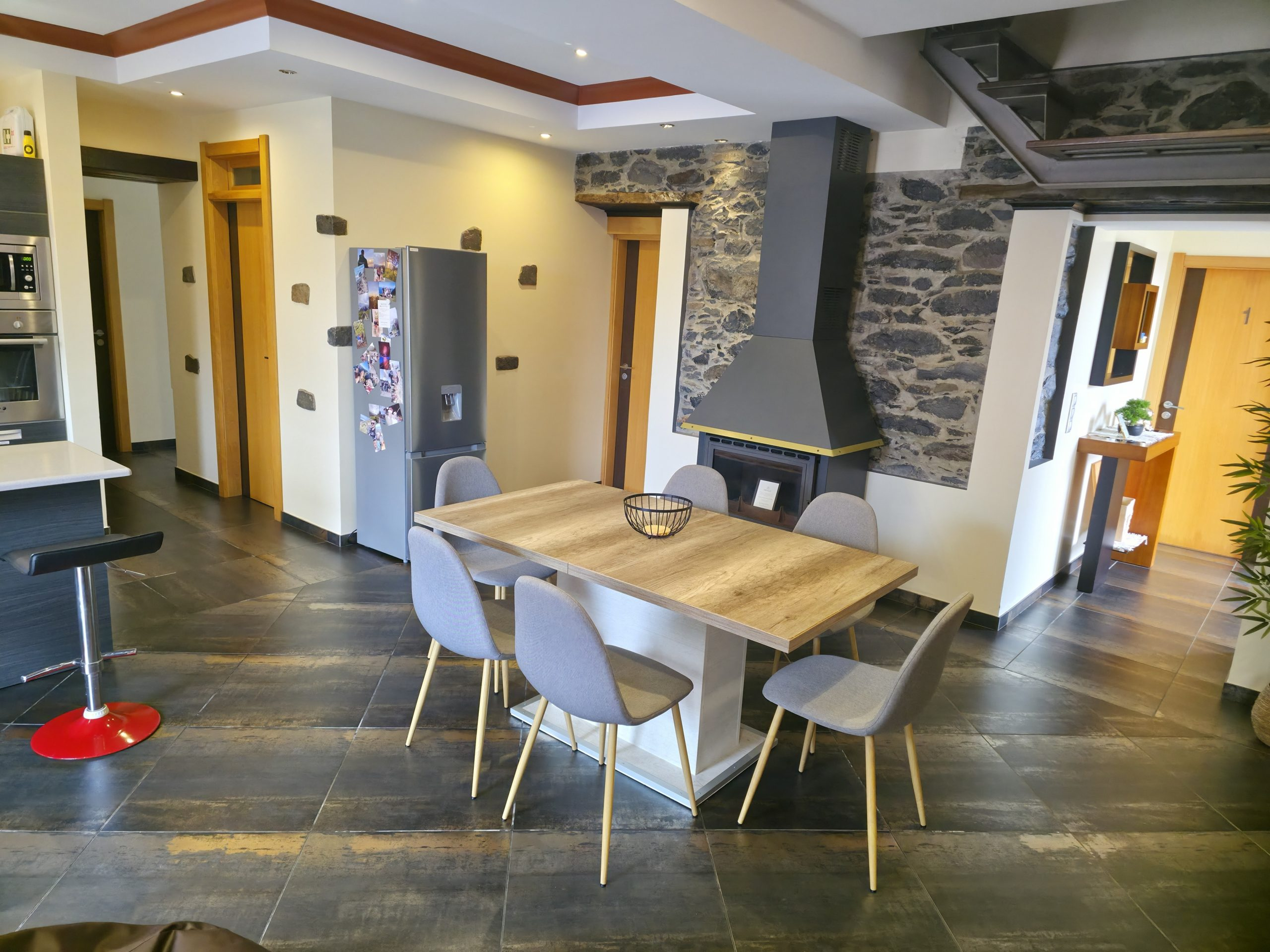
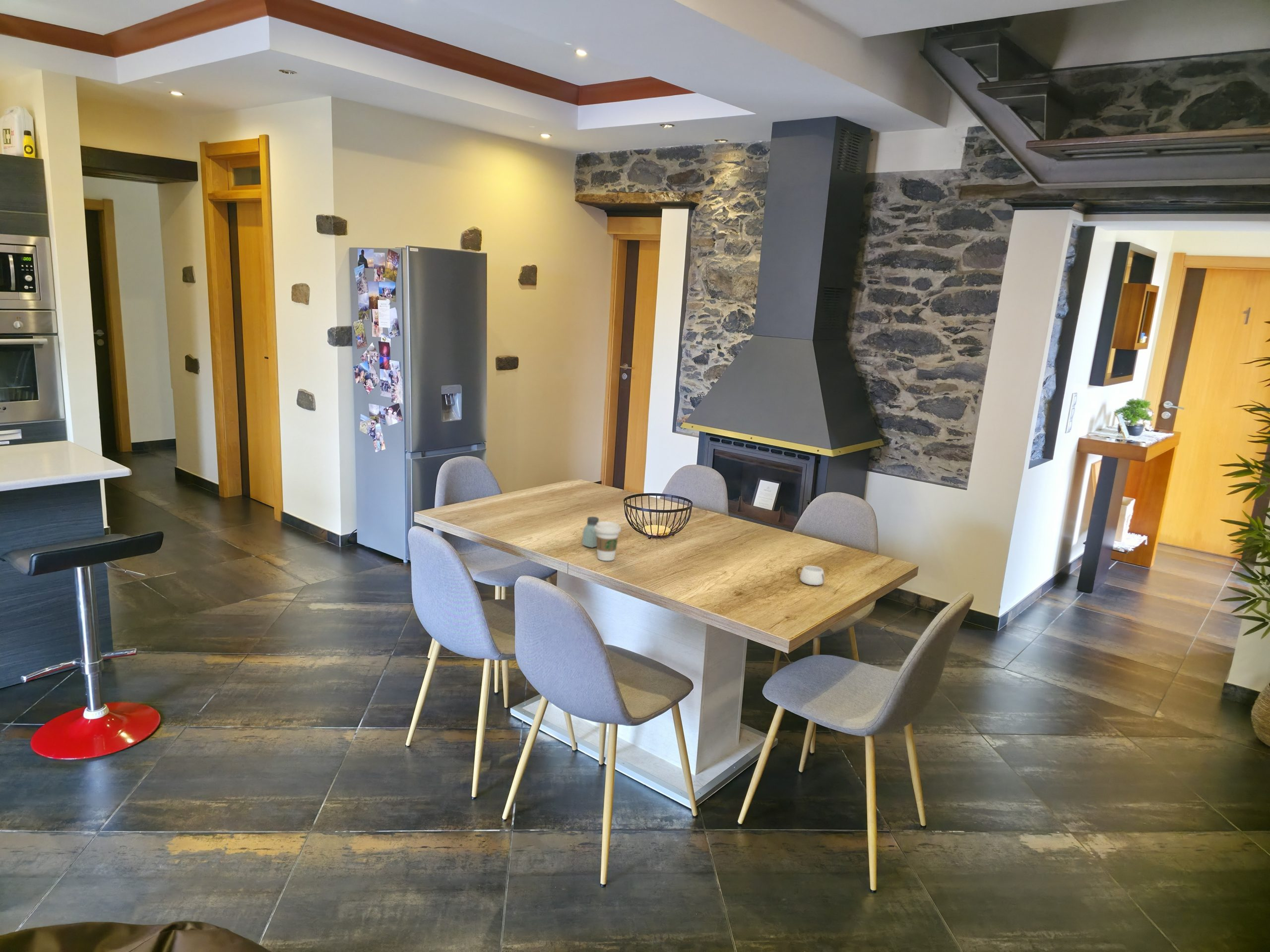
+ mug (810, 574)
+ saltshaker (592, 532)
+ coffee cup (607, 541)
